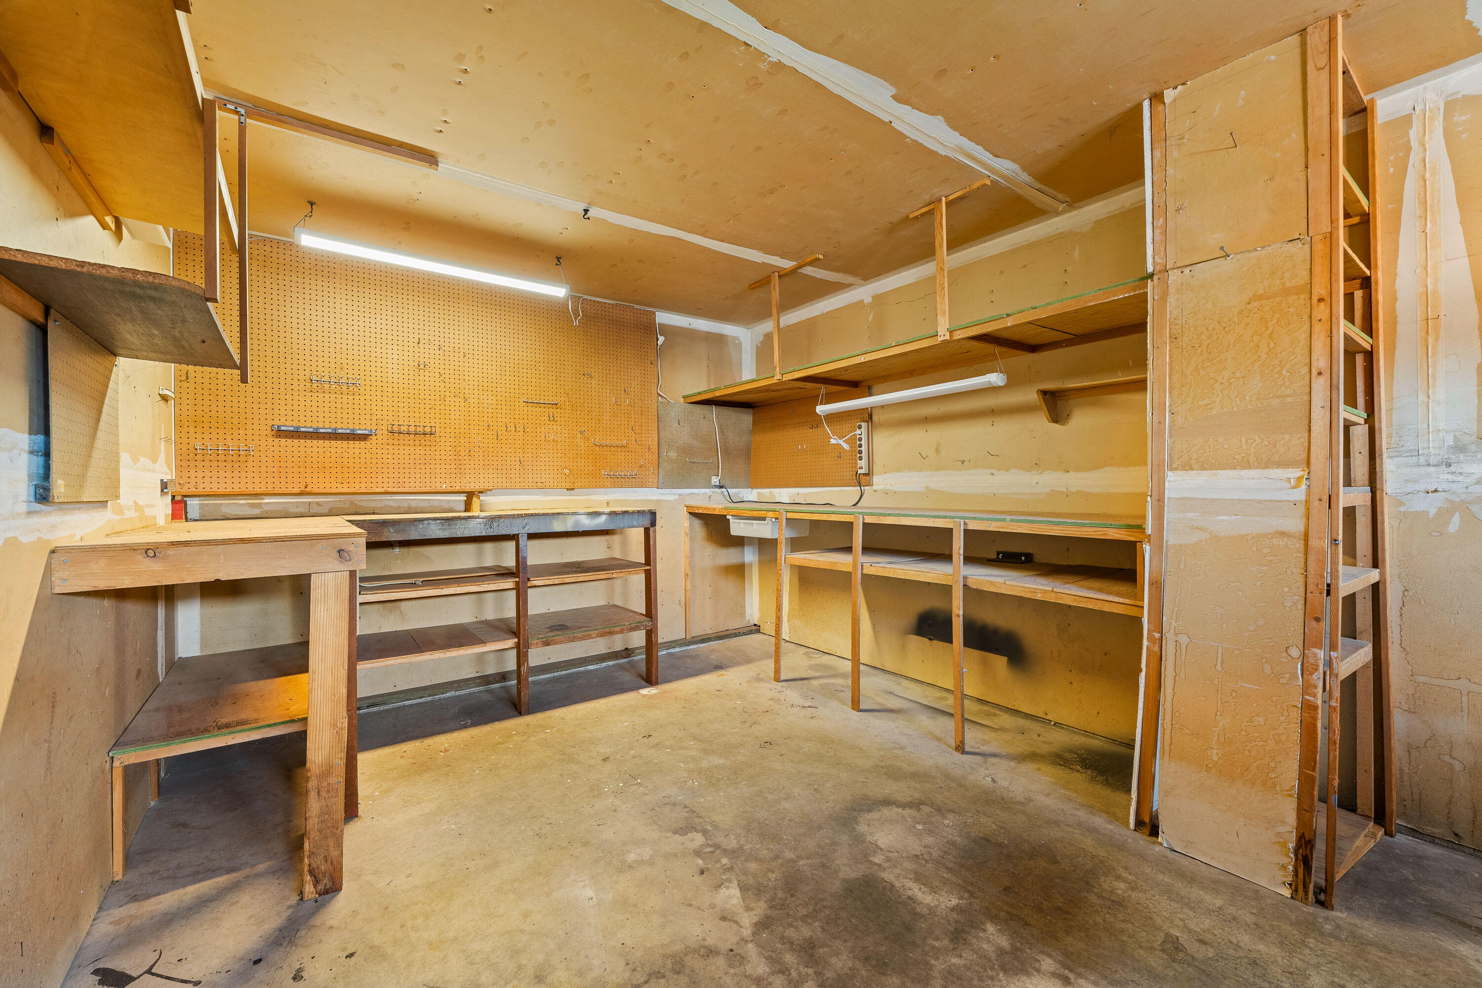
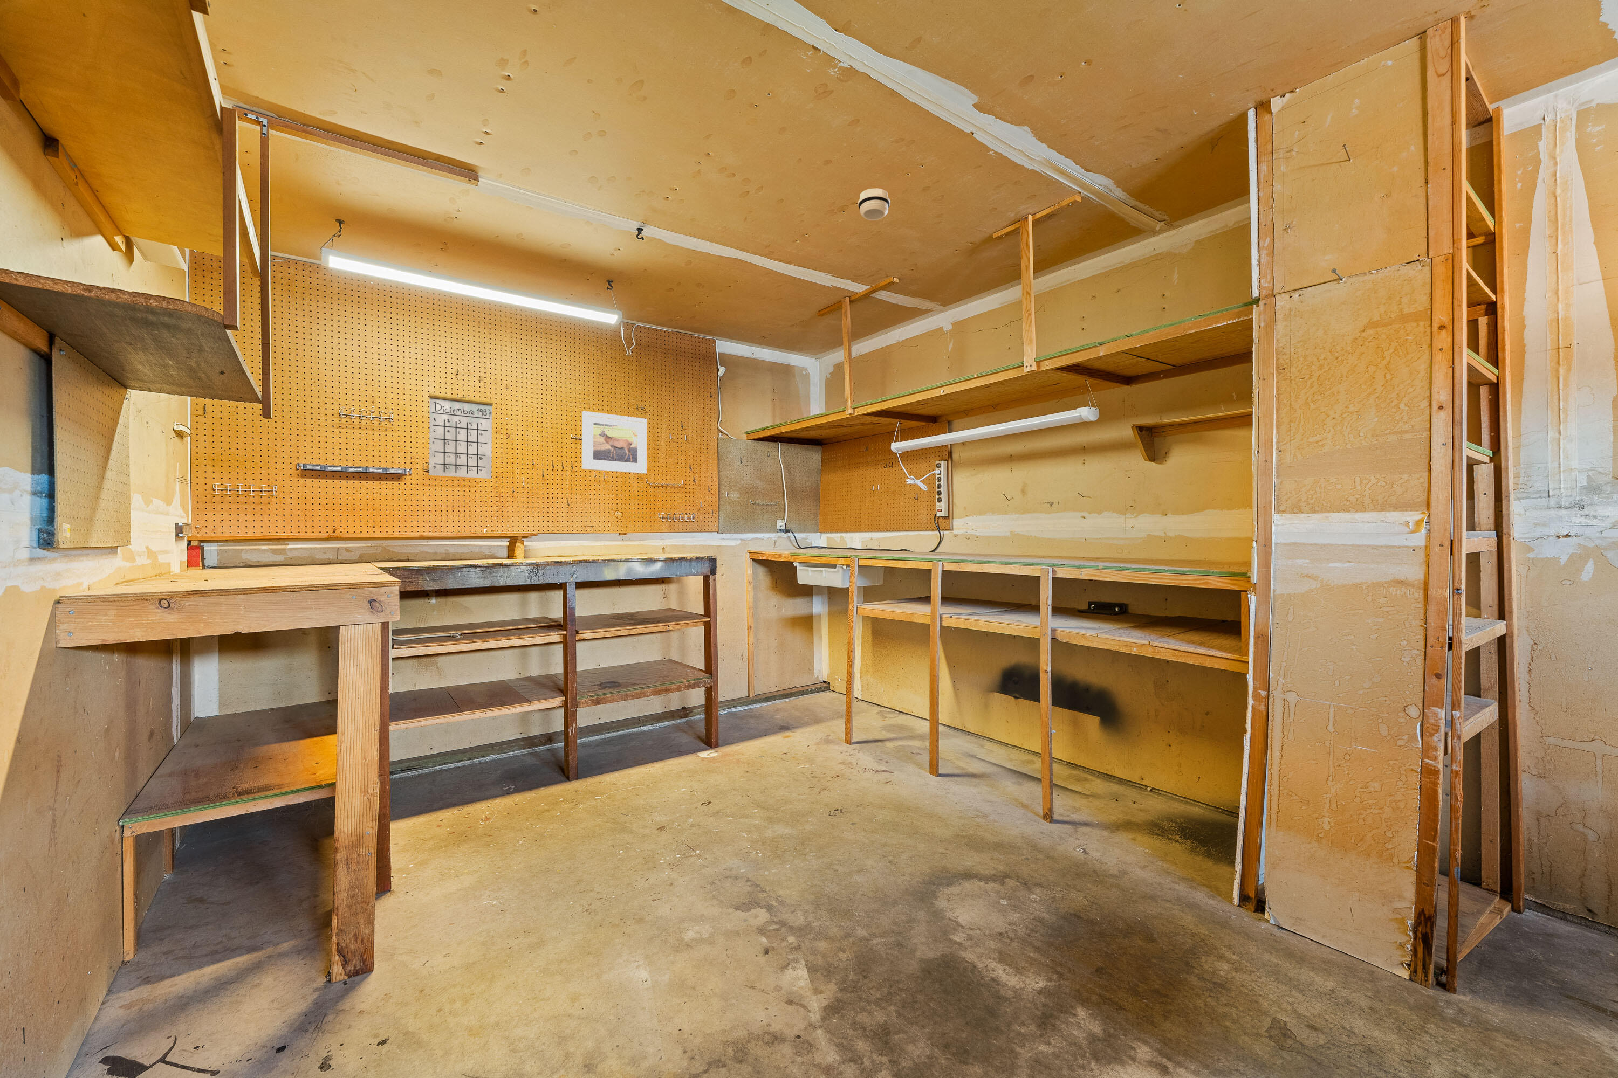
+ smoke detector (874, 205)
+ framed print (615, 443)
+ calendar (461, 427)
